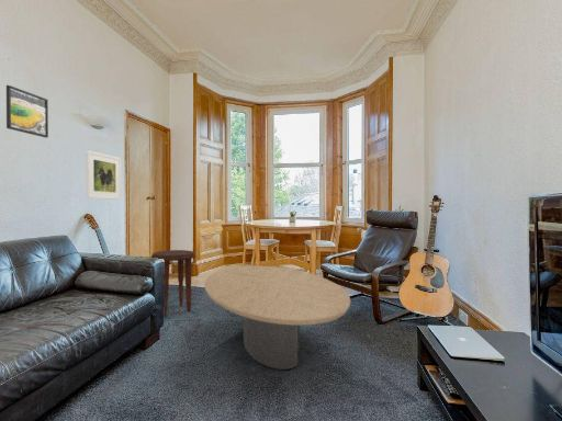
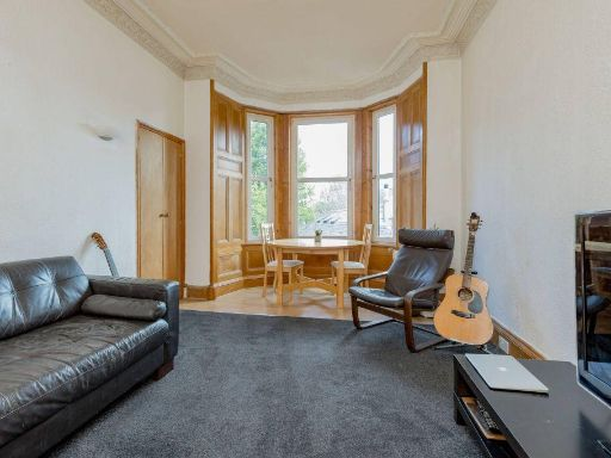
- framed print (27, 113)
- coffee table (270, 315)
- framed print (104, 177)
- side table (178, 281)
